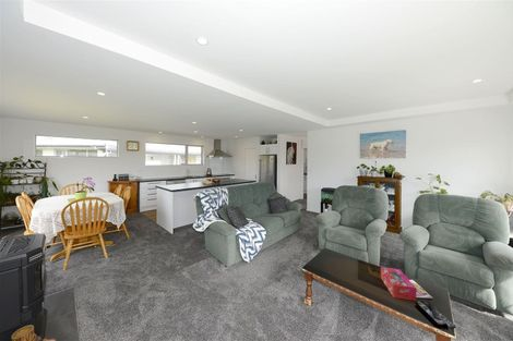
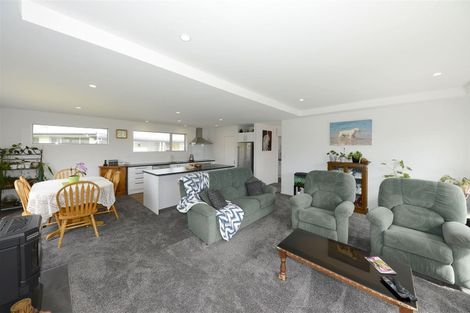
- tissue box (396, 282)
